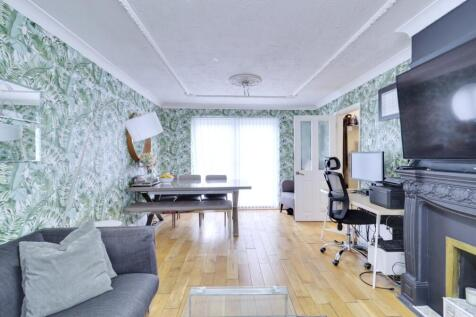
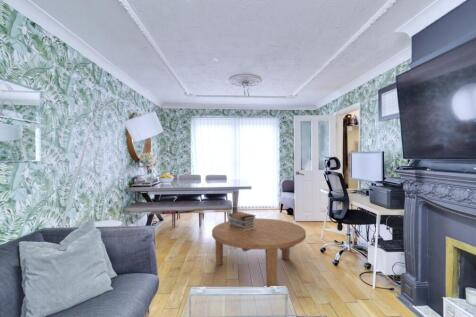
+ book stack (241, 220)
+ coffee table (258, 248)
